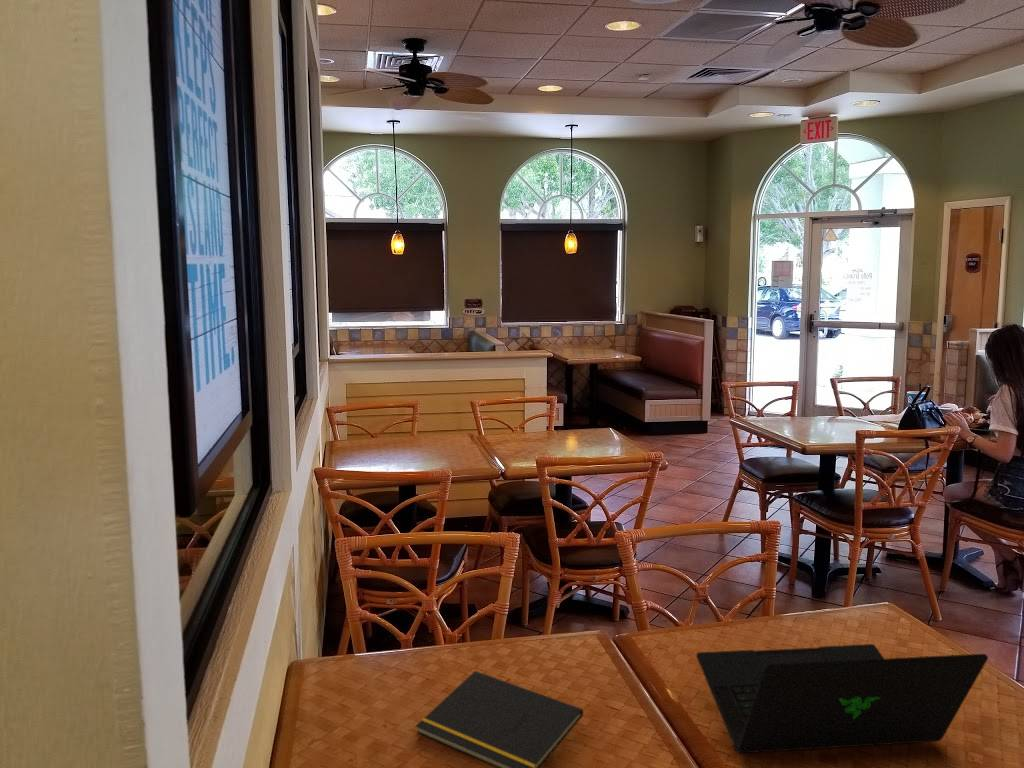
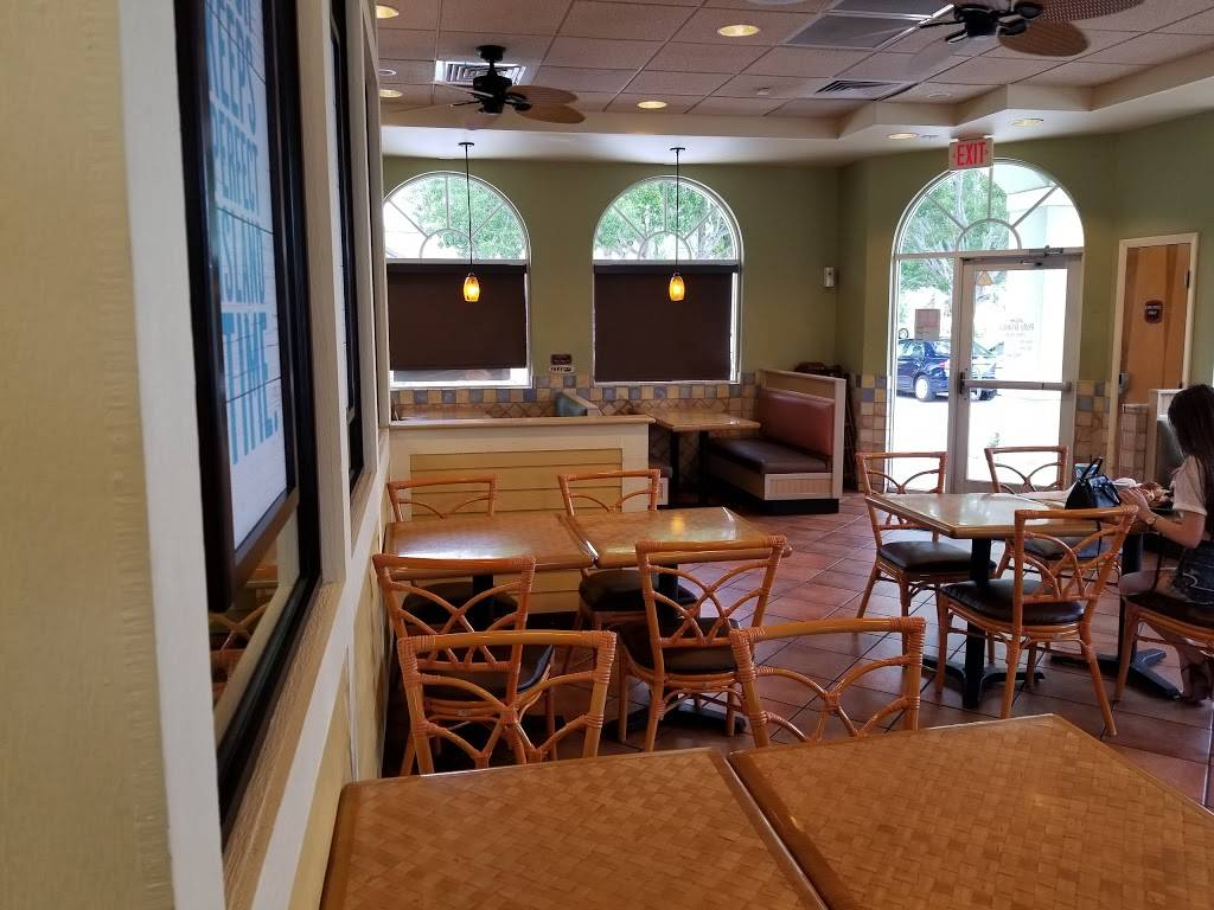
- laptop (826, 673)
- notepad (499, 720)
